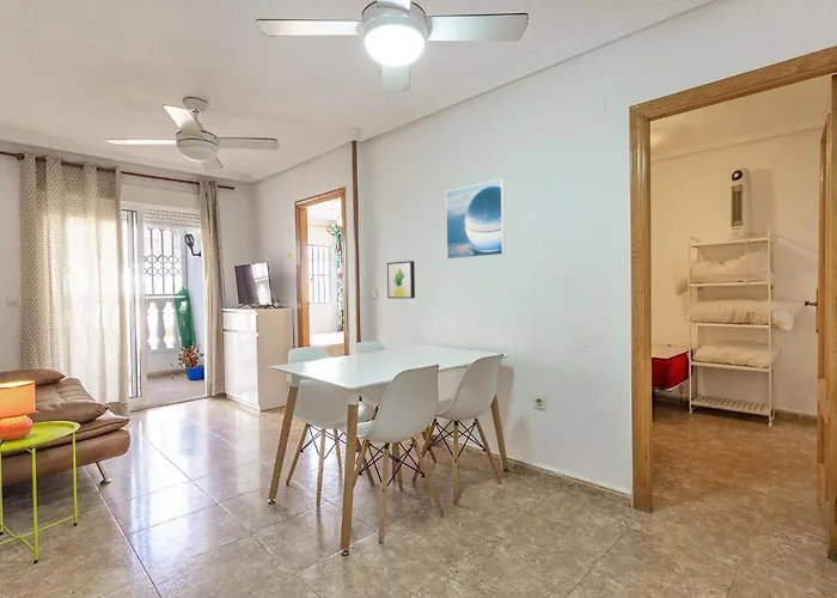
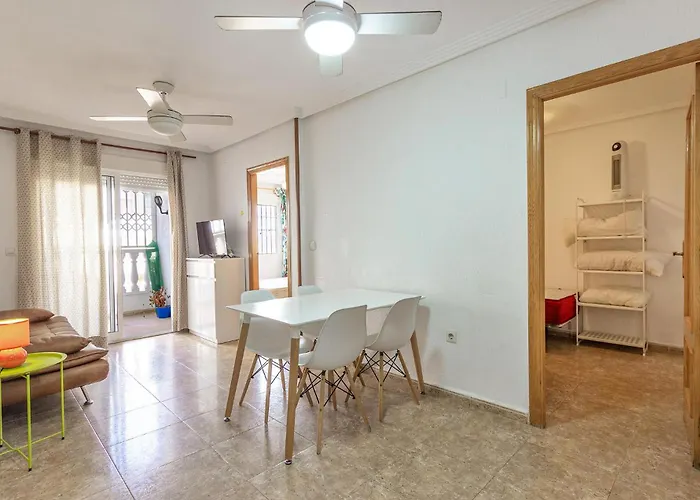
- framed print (474, 221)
- wall art (401, 280)
